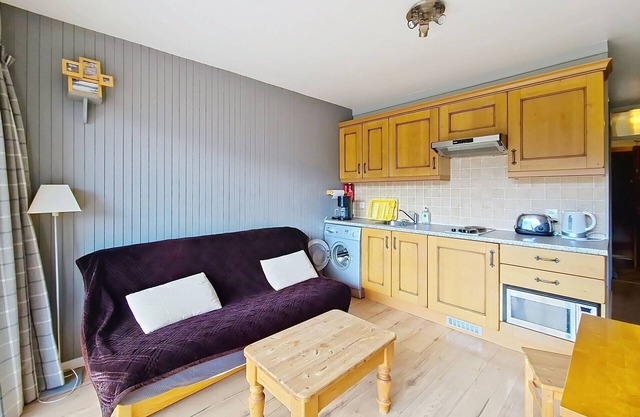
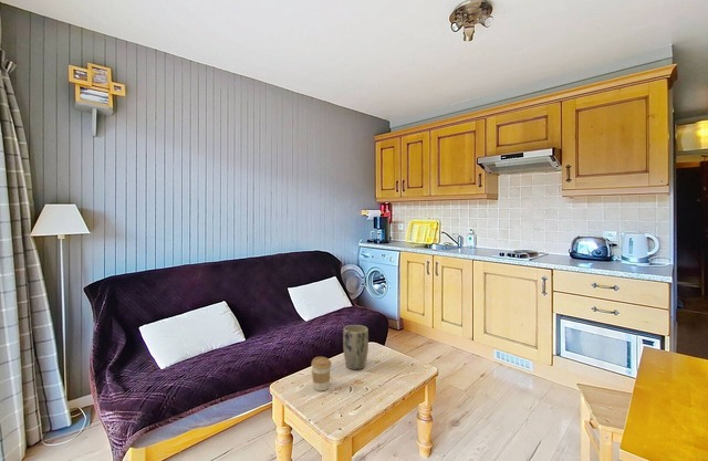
+ coffee cup (321, 373)
+ plant pot (355, 347)
